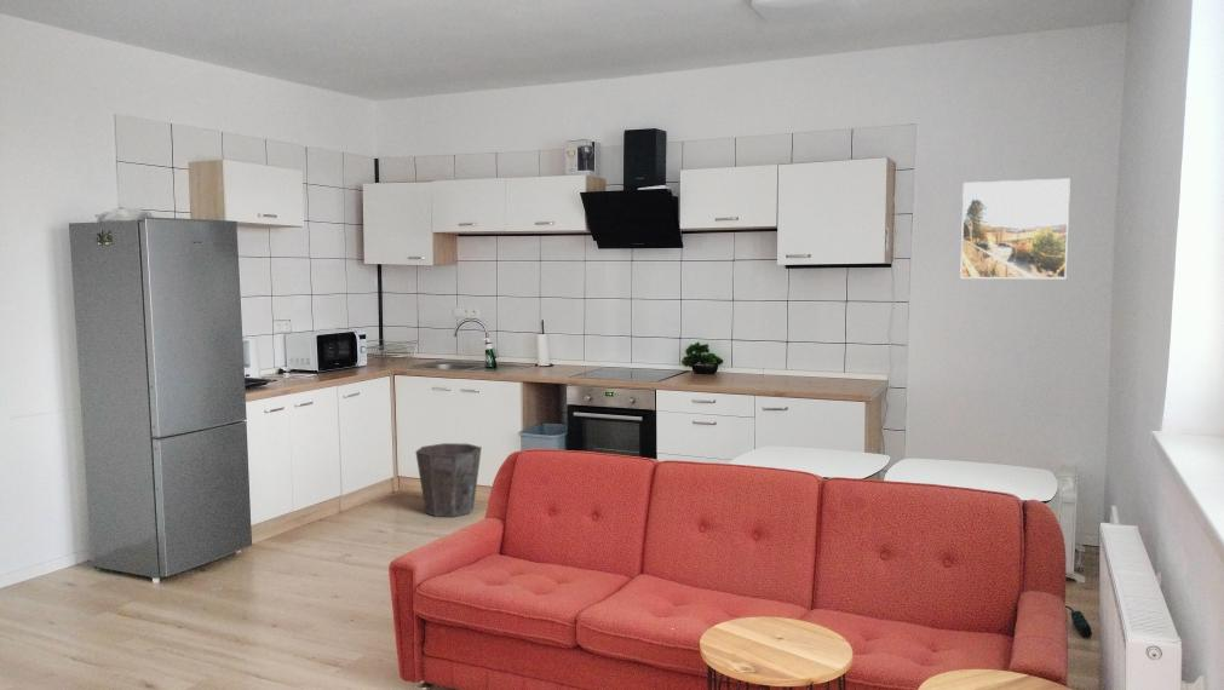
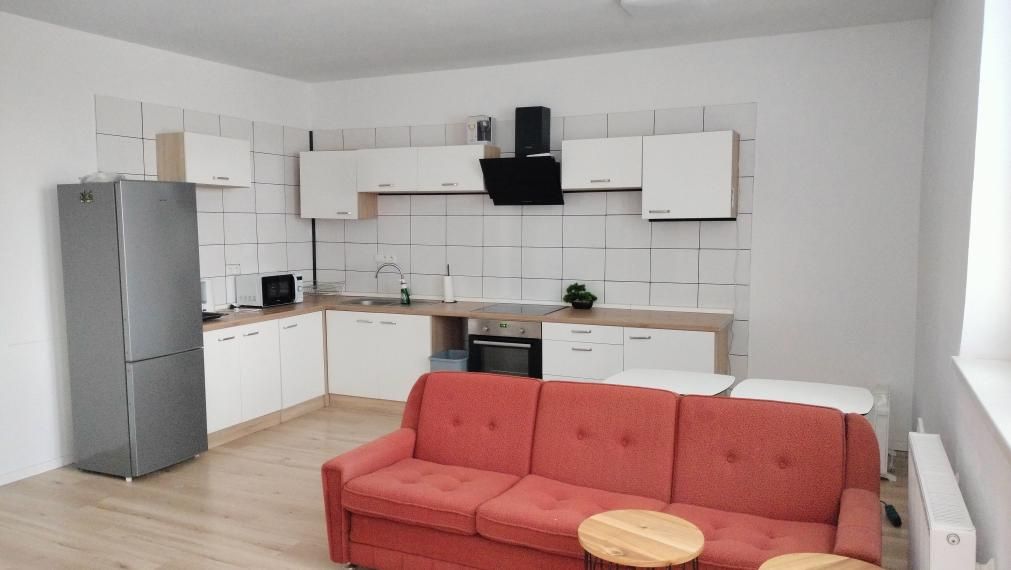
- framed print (1013, 230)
- waste bin (449, 479)
